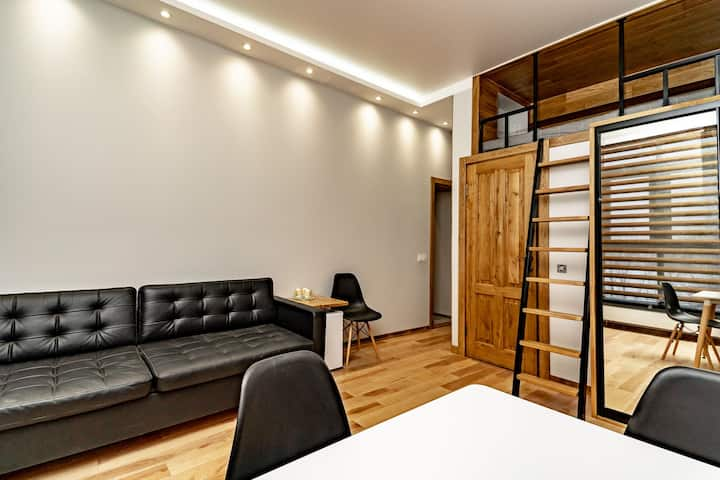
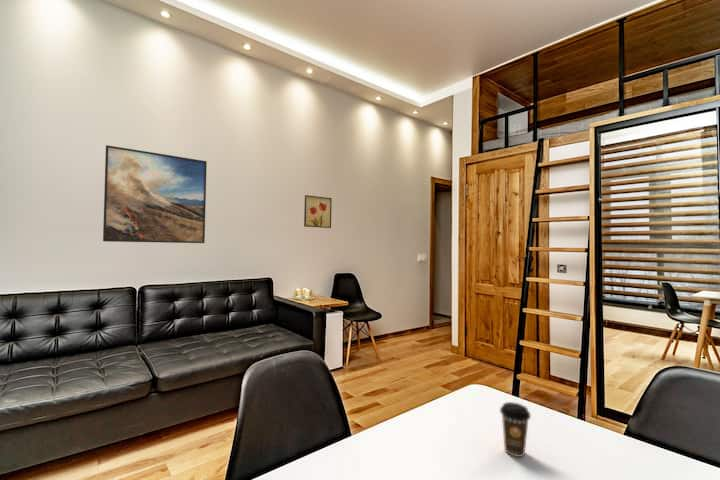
+ coffee cup (514, 429)
+ wall art (317, 212)
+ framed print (158, 198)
